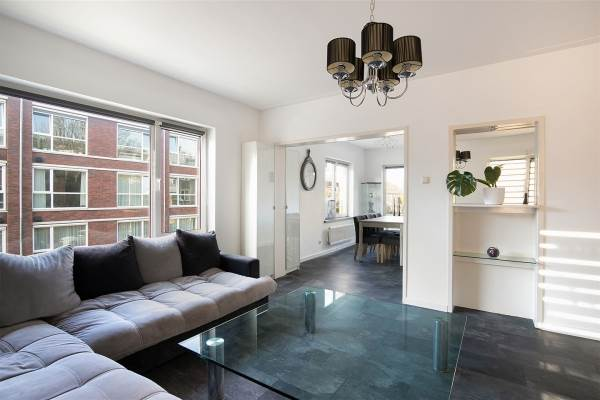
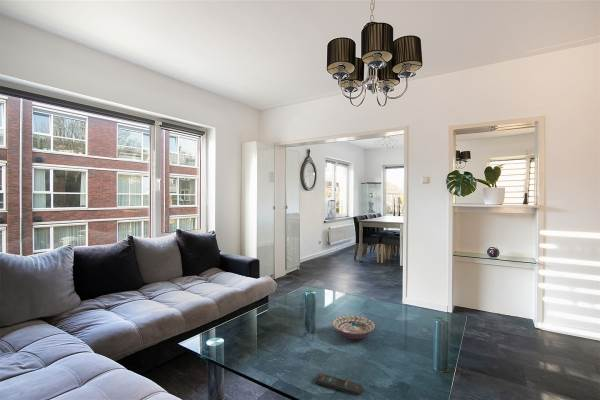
+ decorative bowl (353, 329)
+ remote control (338, 383)
